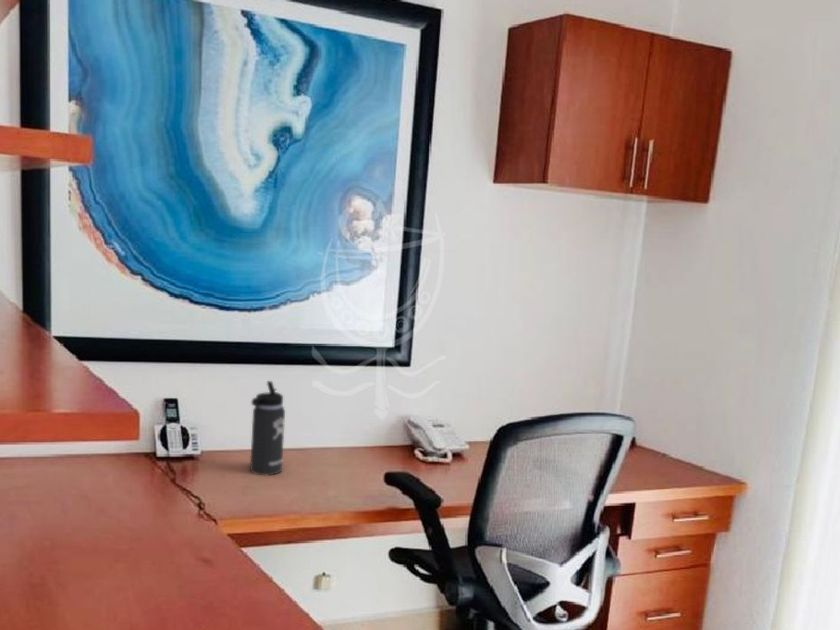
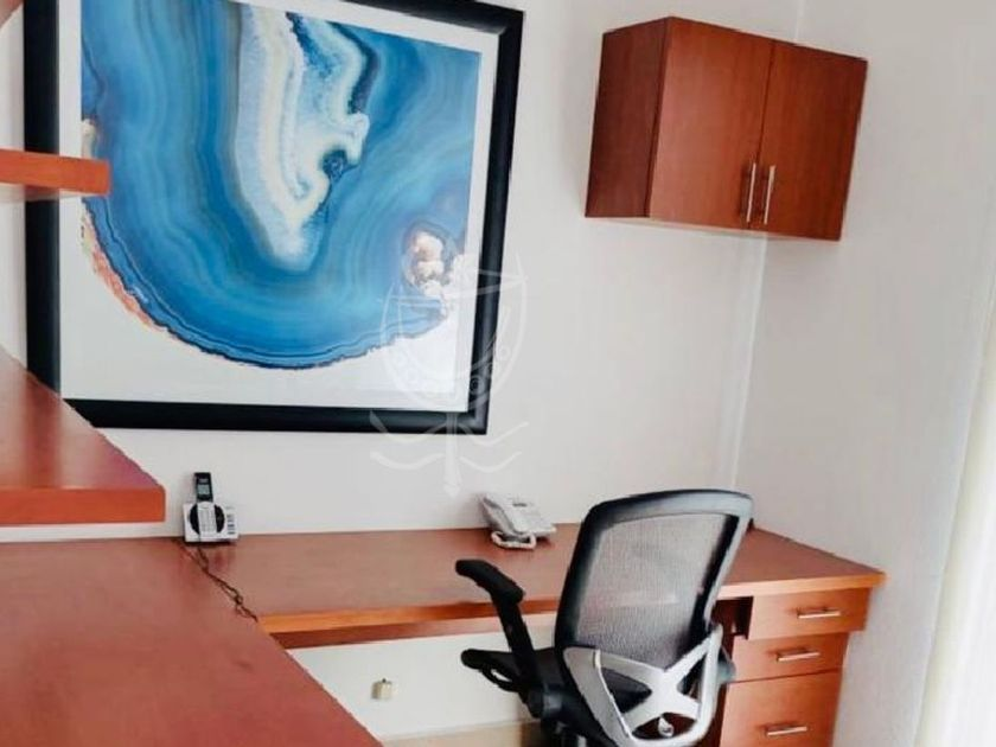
- thermos bottle (265, 426)
